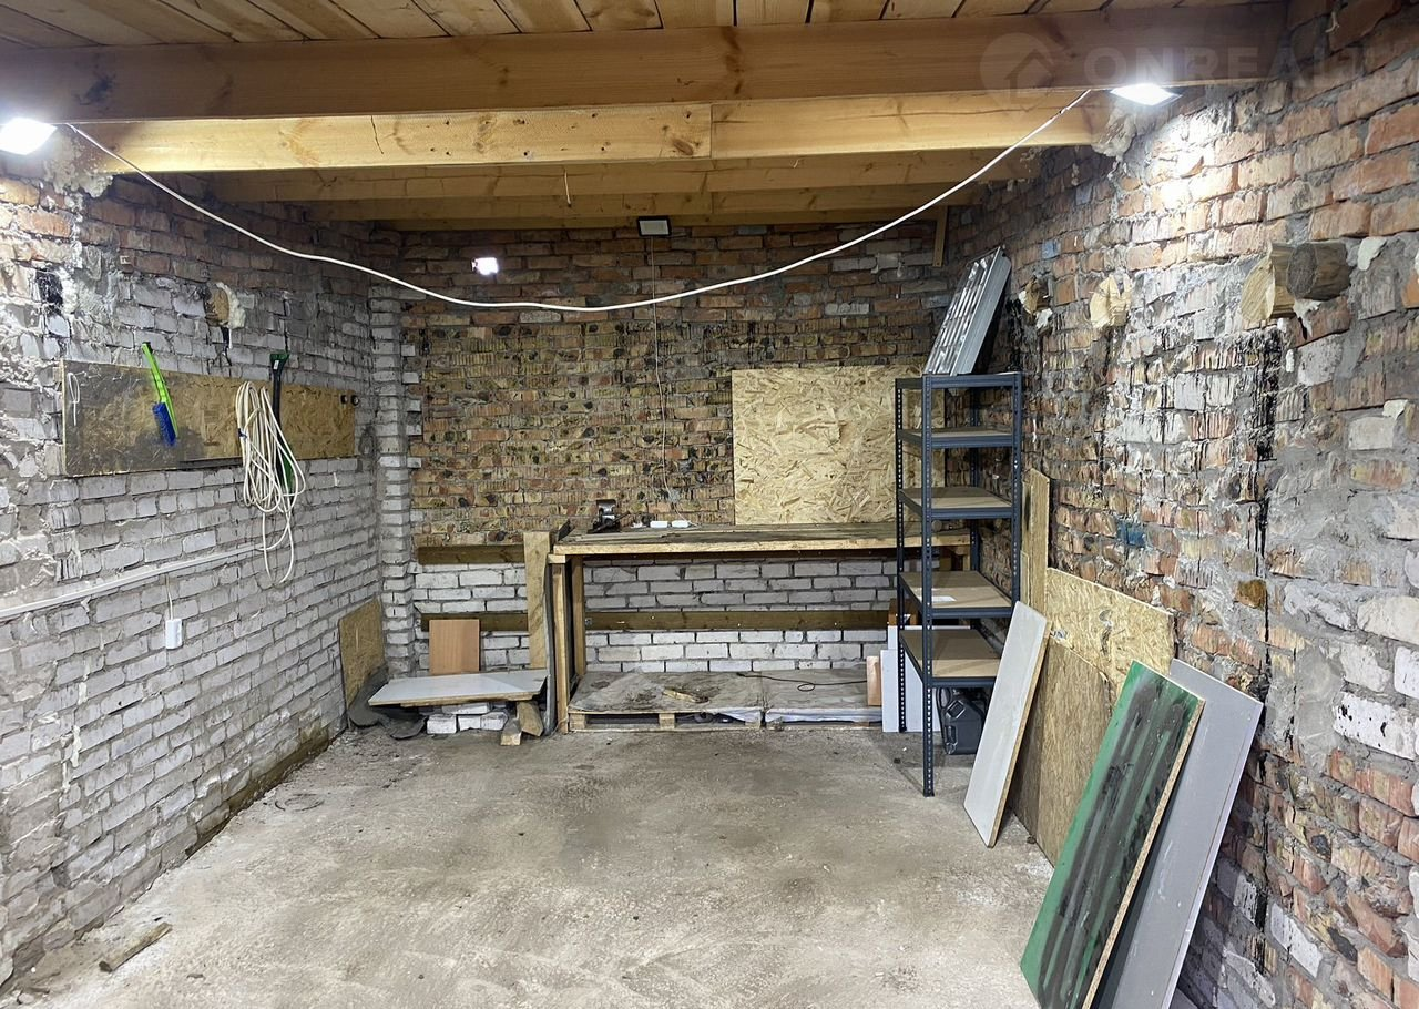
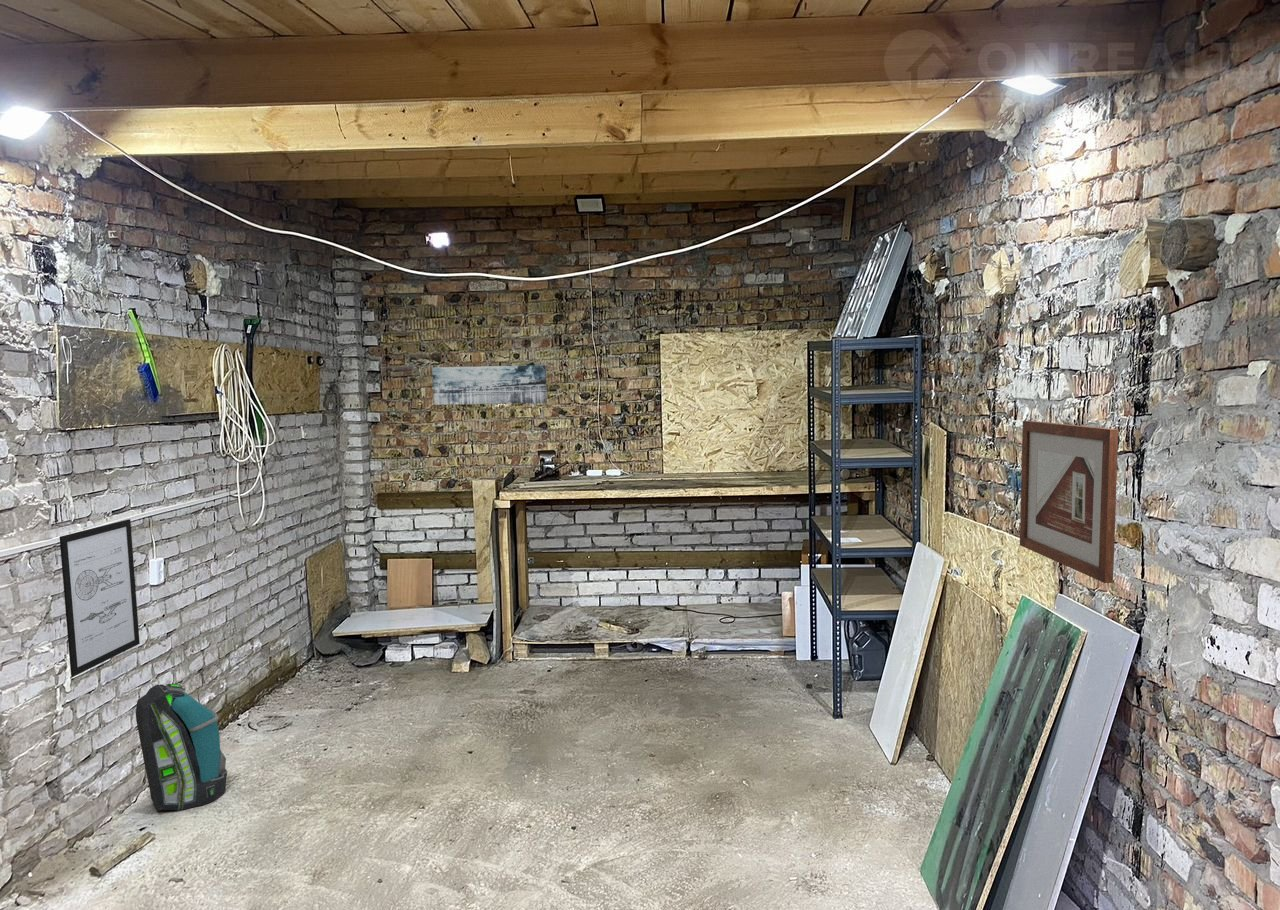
+ backpack (183, 741)
+ wall art (489, 385)
+ picture frame (1063, 493)
+ wall art (102, 593)
